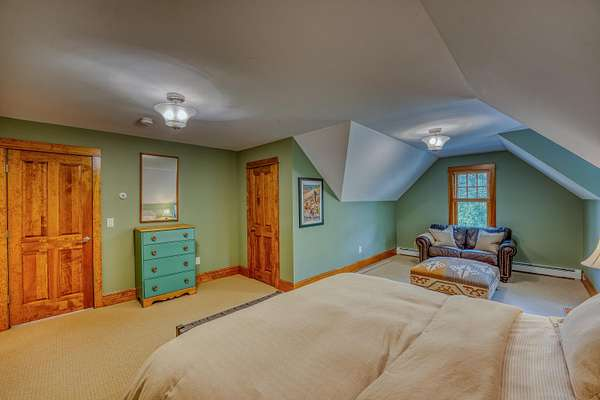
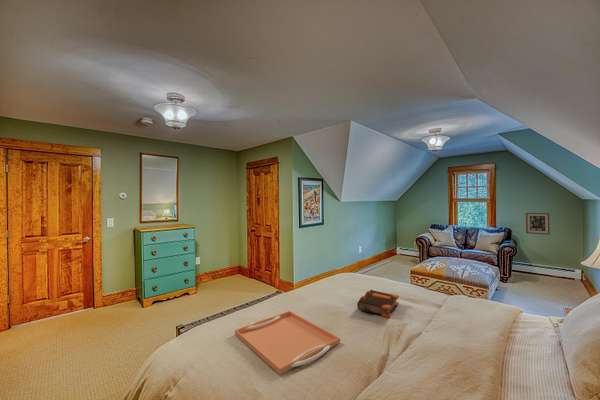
+ bible (377, 302)
+ serving tray (285, 336)
+ wall art (537, 223)
